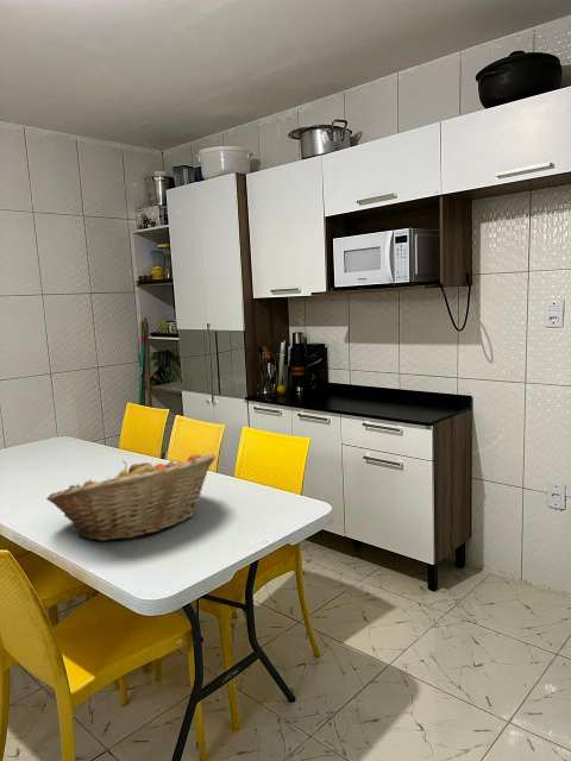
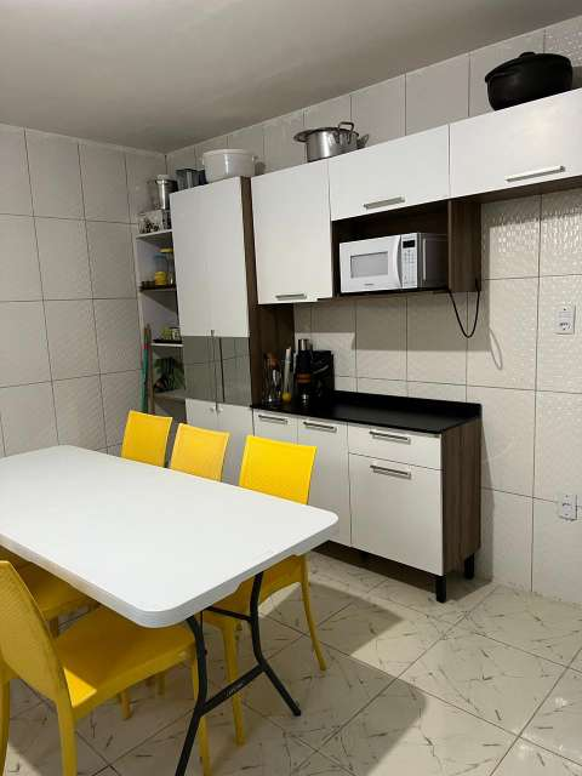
- fruit basket (137, 489)
